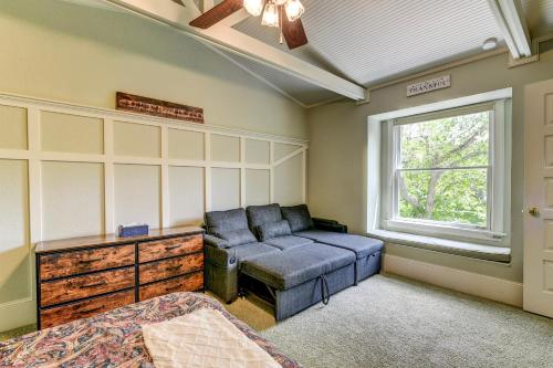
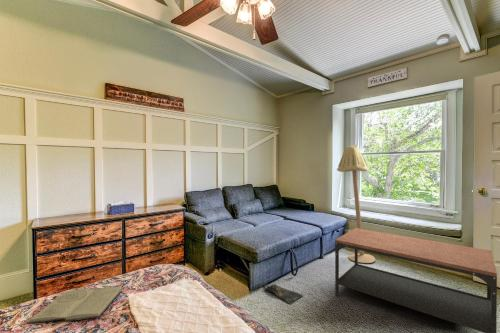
+ coffee table (405, 276)
+ book (80, 302)
+ floor lamp (355, 201)
+ bag (282, 290)
